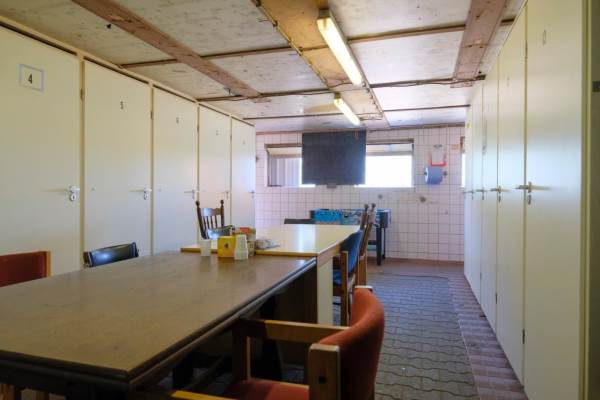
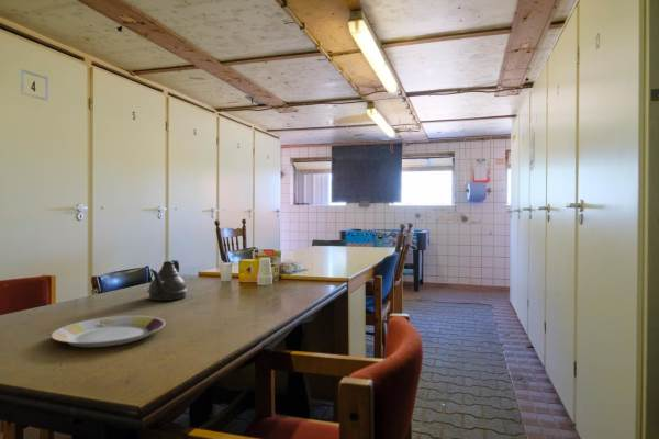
+ teapot (164, 280)
+ plate (111, 331)
